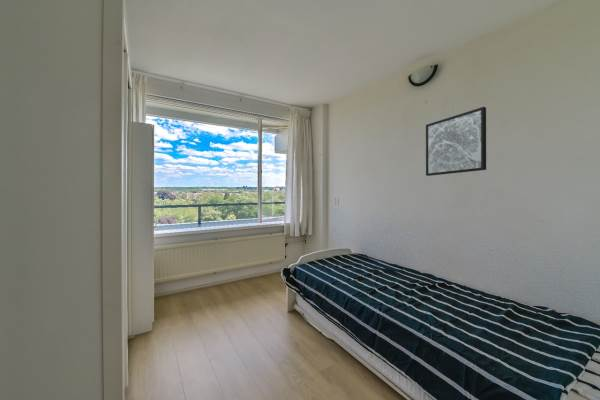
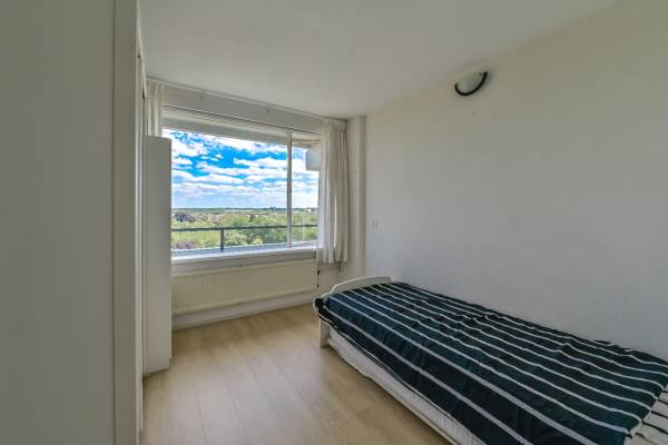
- wall art (452, 145)
